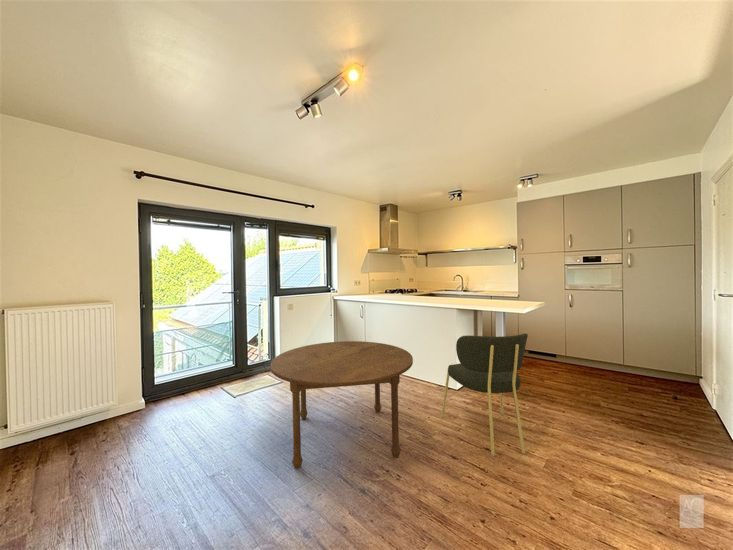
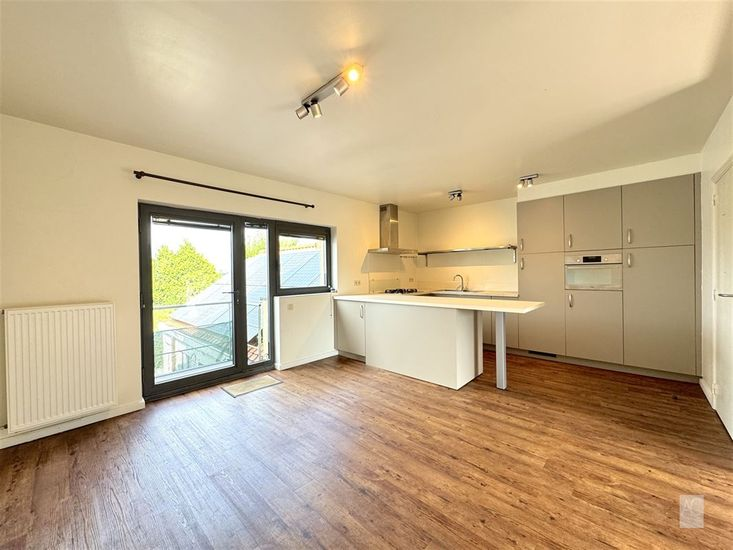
- dining table (341, 386)
- dining chair (487, 381)
